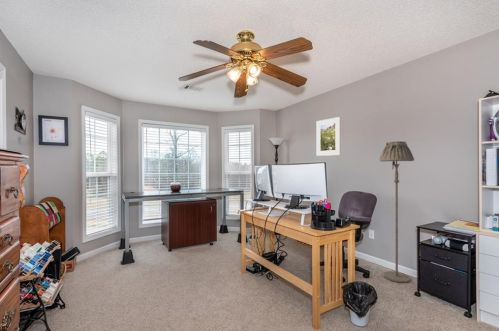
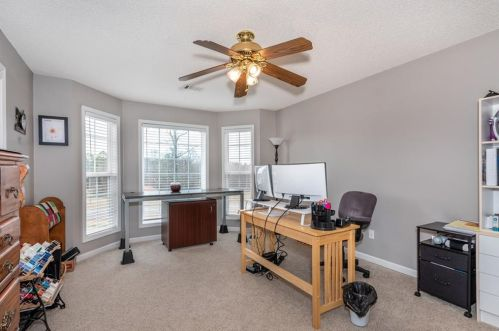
- floor lamp (396, 209)
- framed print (327, 137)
